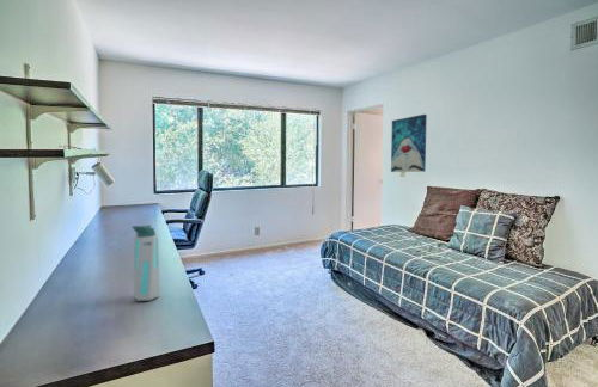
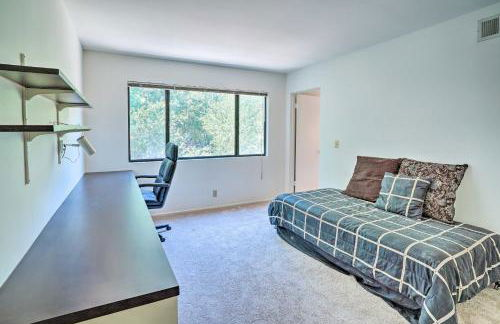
- wall art (407, 145)
- water bottle (145, 262)
